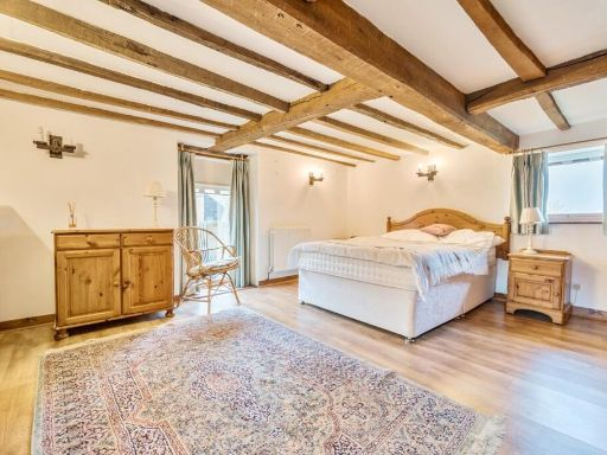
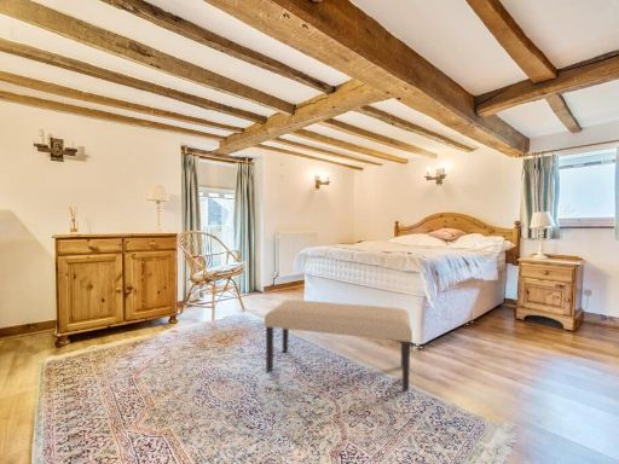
+ bench (337, 334)
